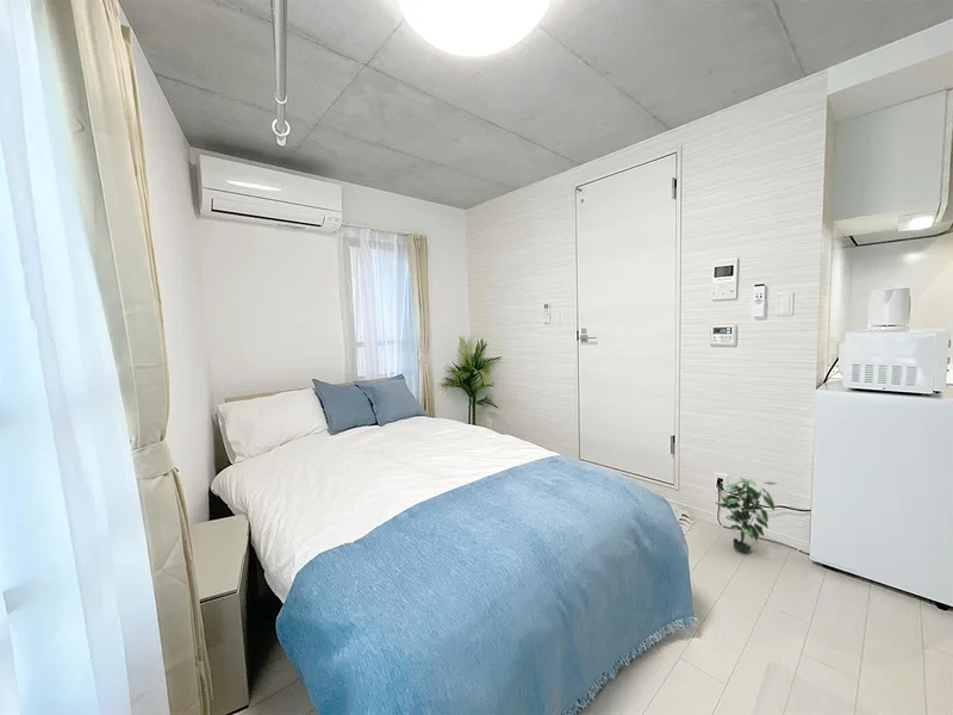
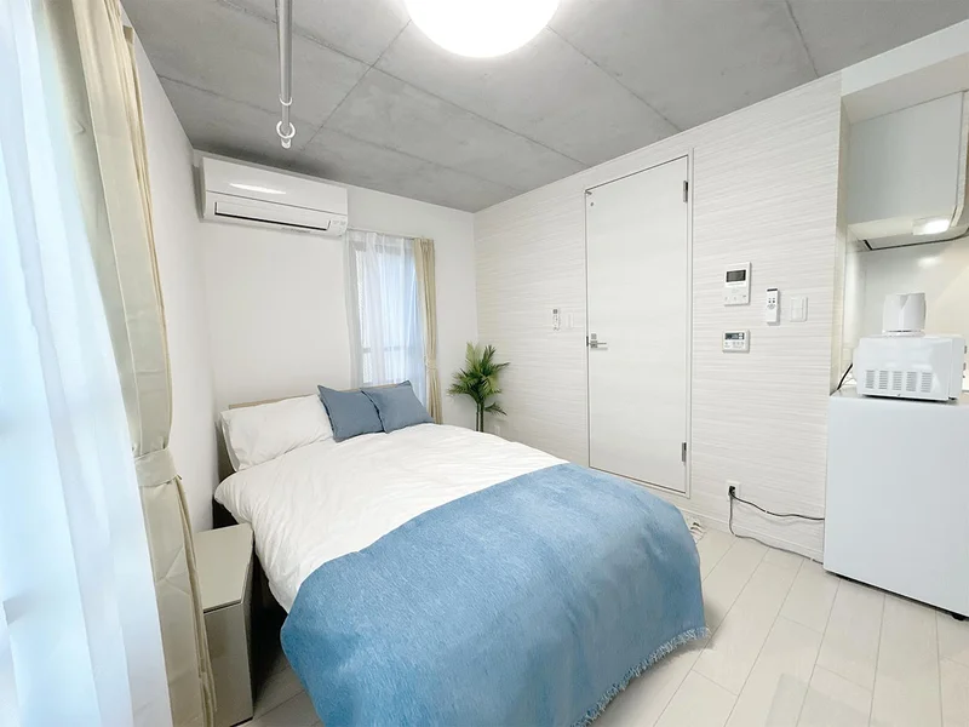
- potted plant (745, 512)
